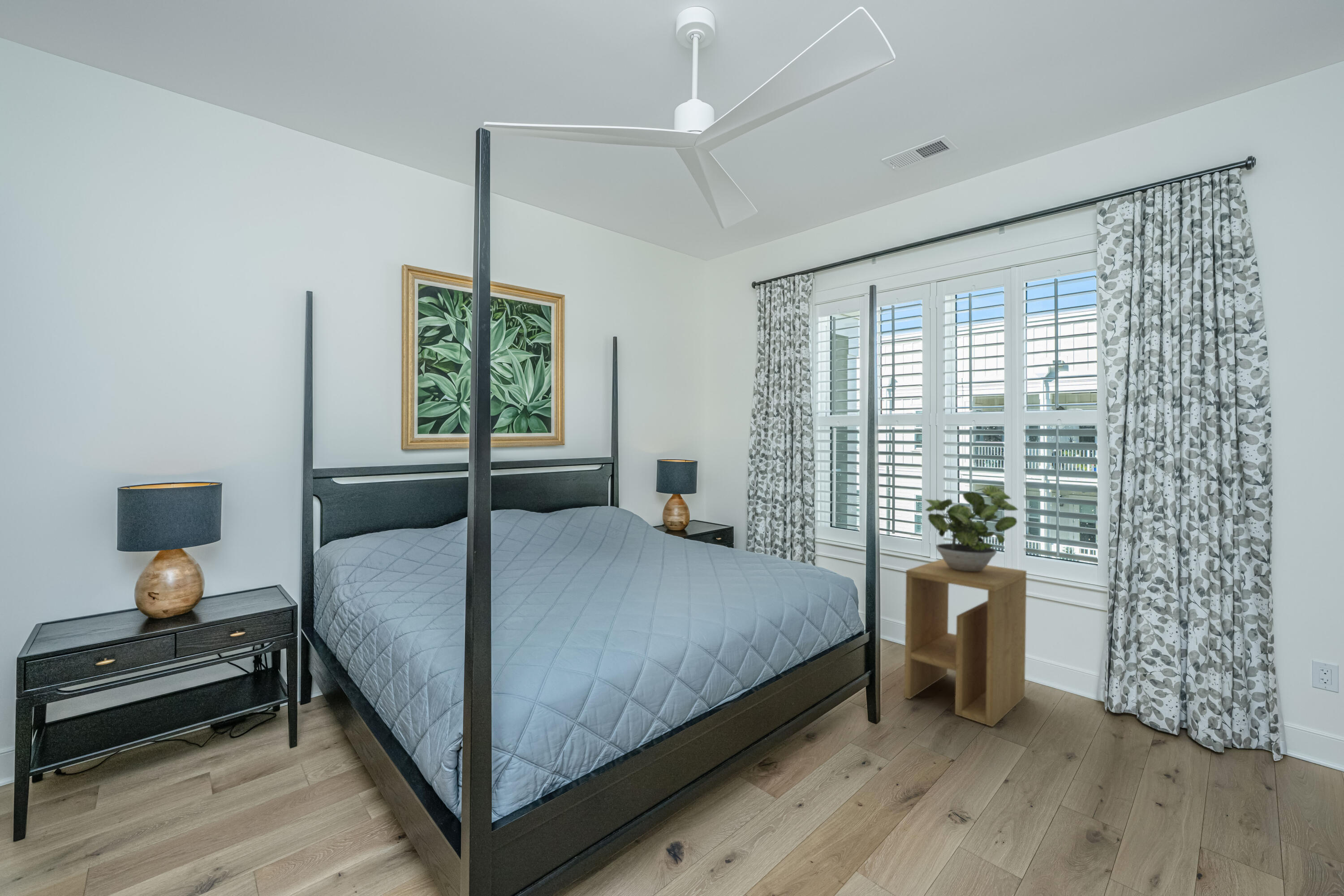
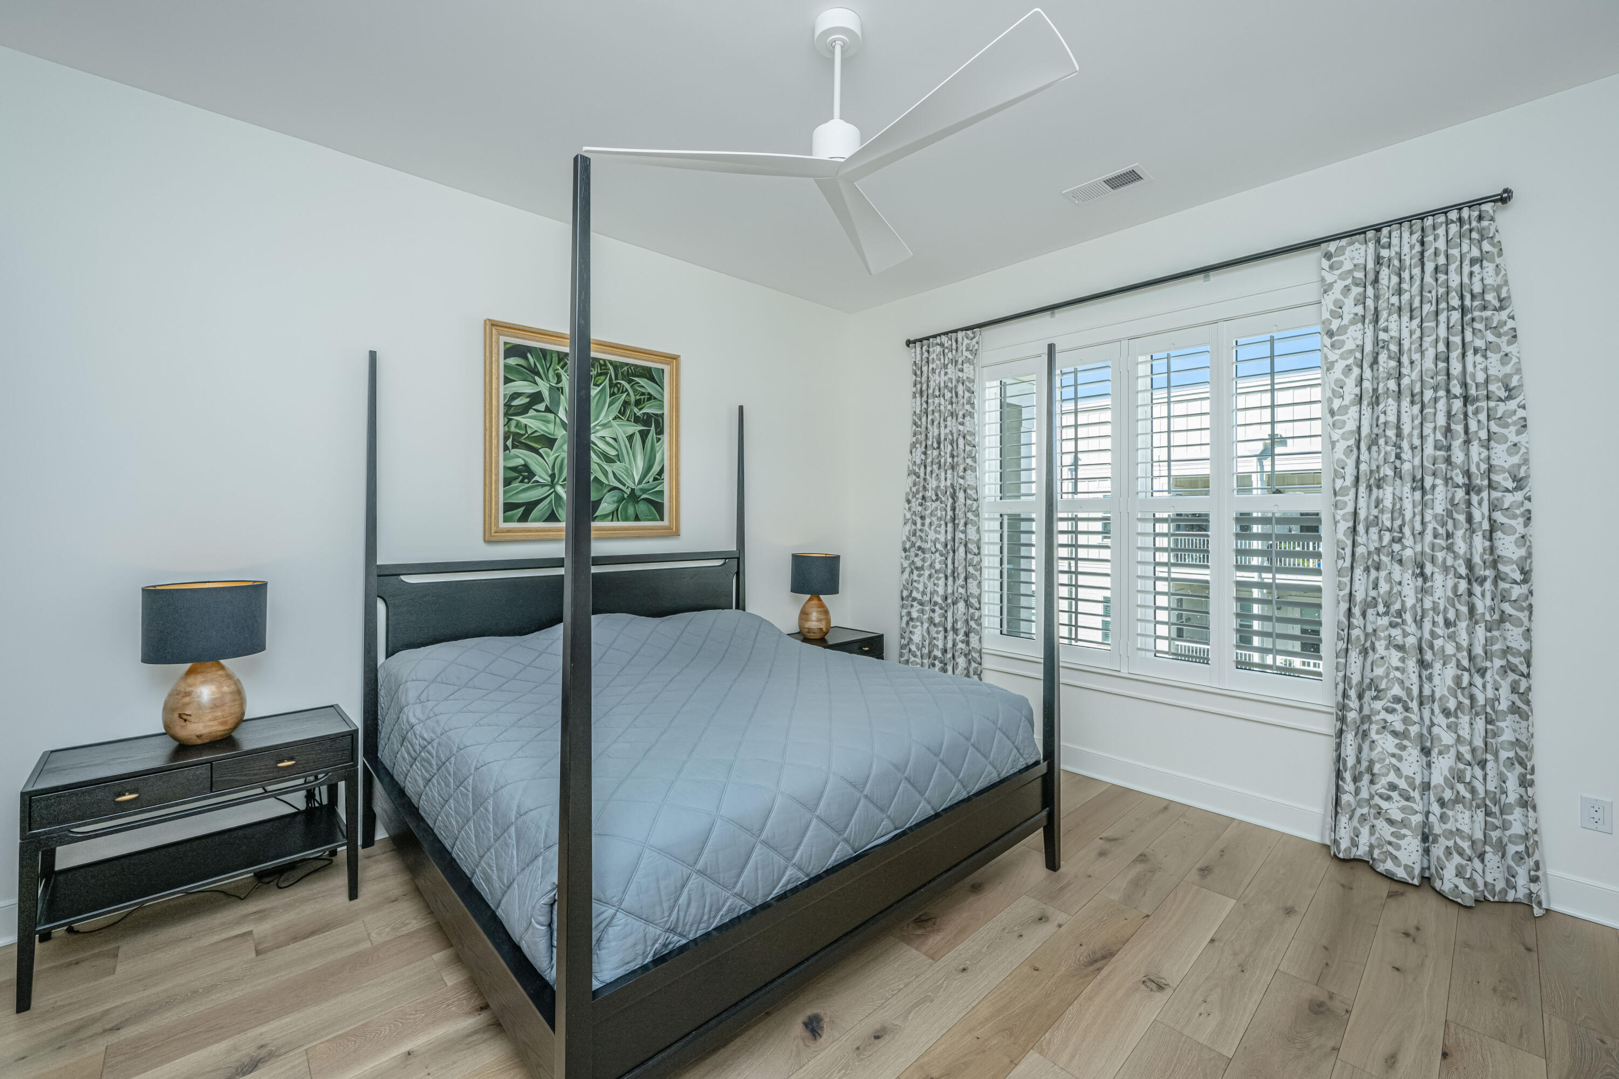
- side table (965, 633)
- potted plant (971, 527)
